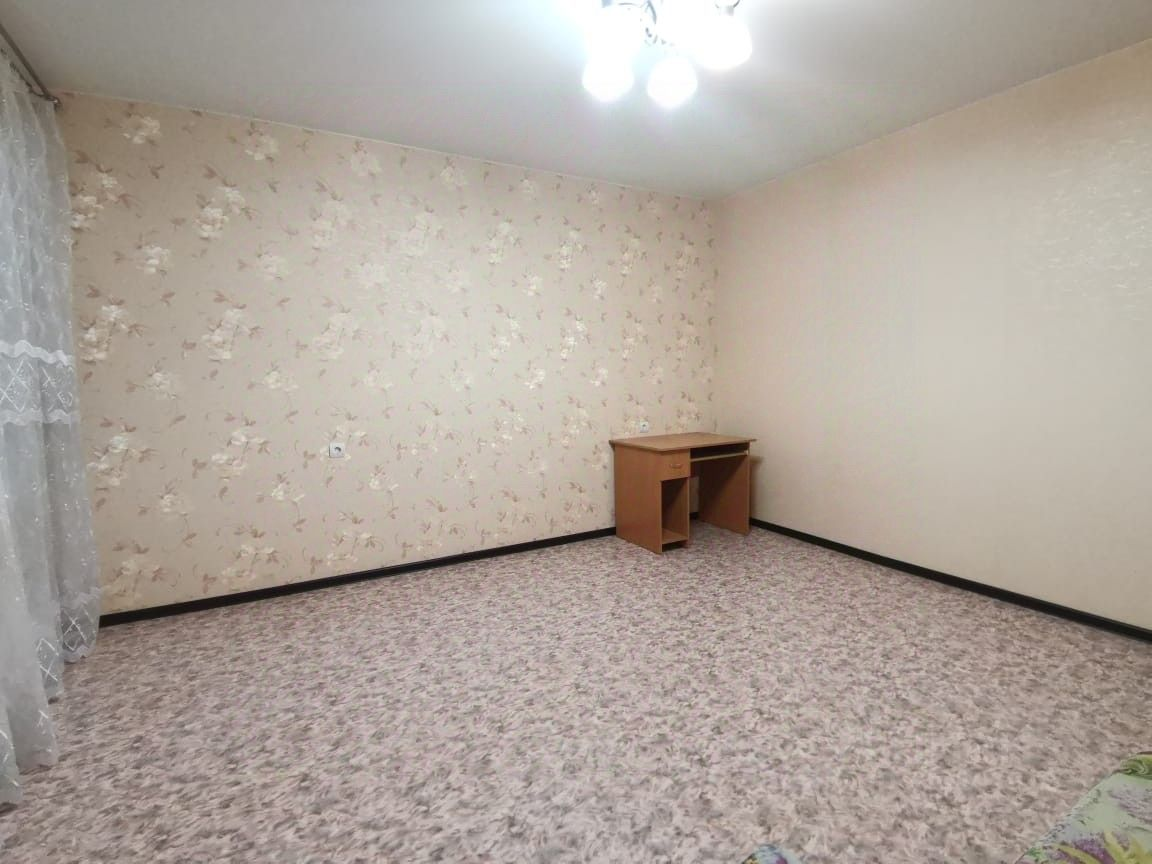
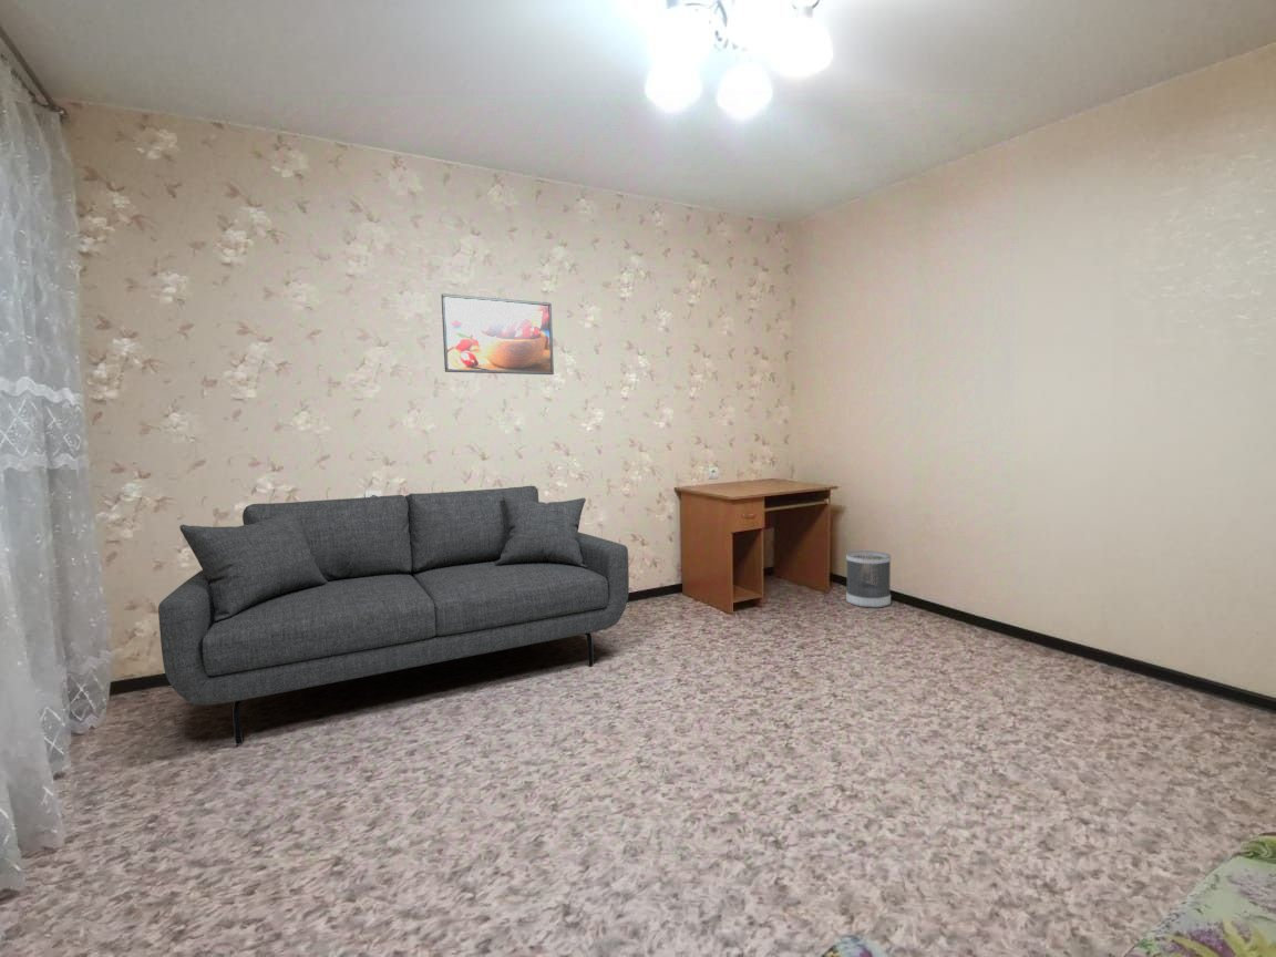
+ sofa (419, 585)
+ wastebasket (867, 578)
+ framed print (500, 336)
